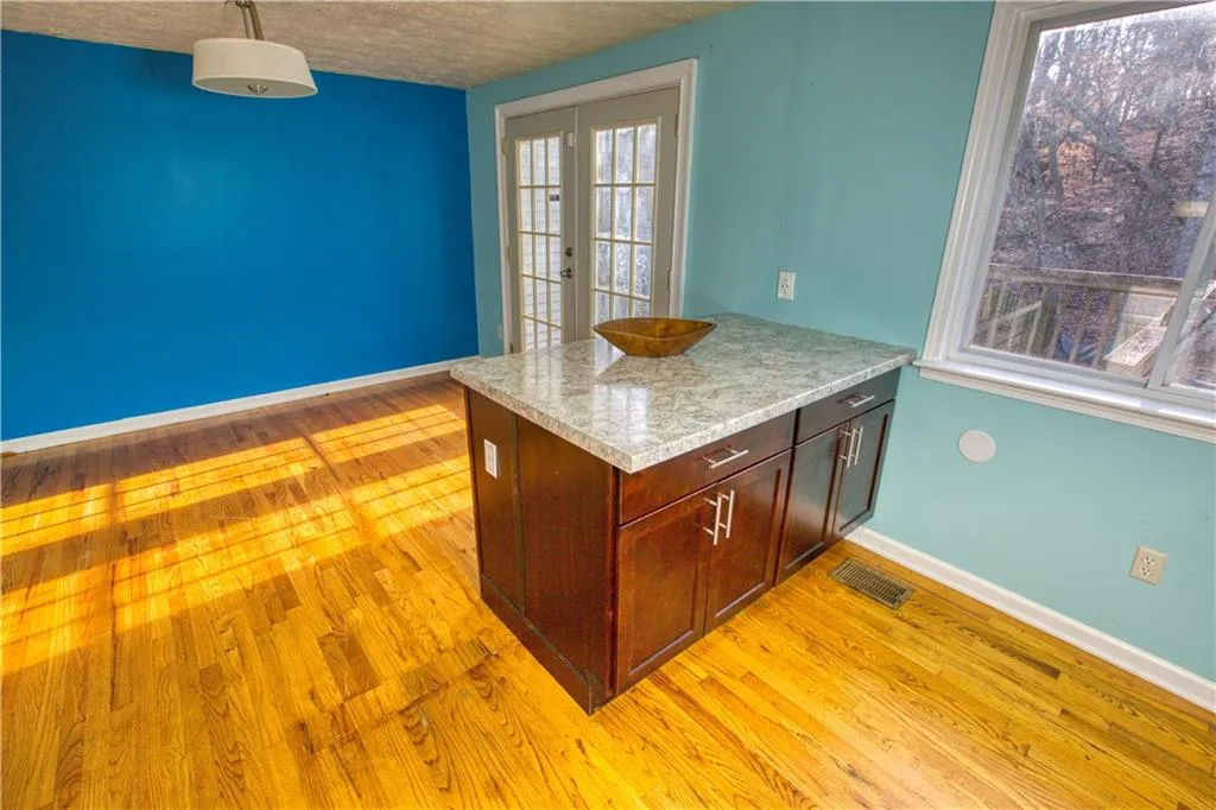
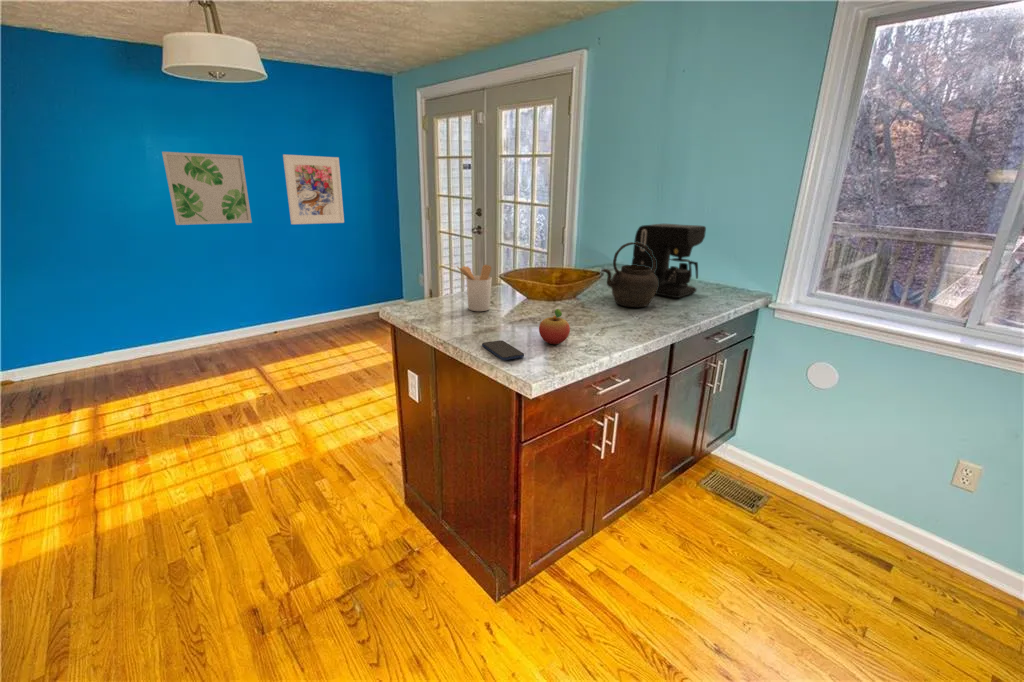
+ smartphone (502, 349)
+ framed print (315, 190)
+ kettle (628, 274)
+ fruit (554, 327)
+ utensil holder (473, 286)
+ wall art (209, 189)
+ coffee maker (668, 259)
